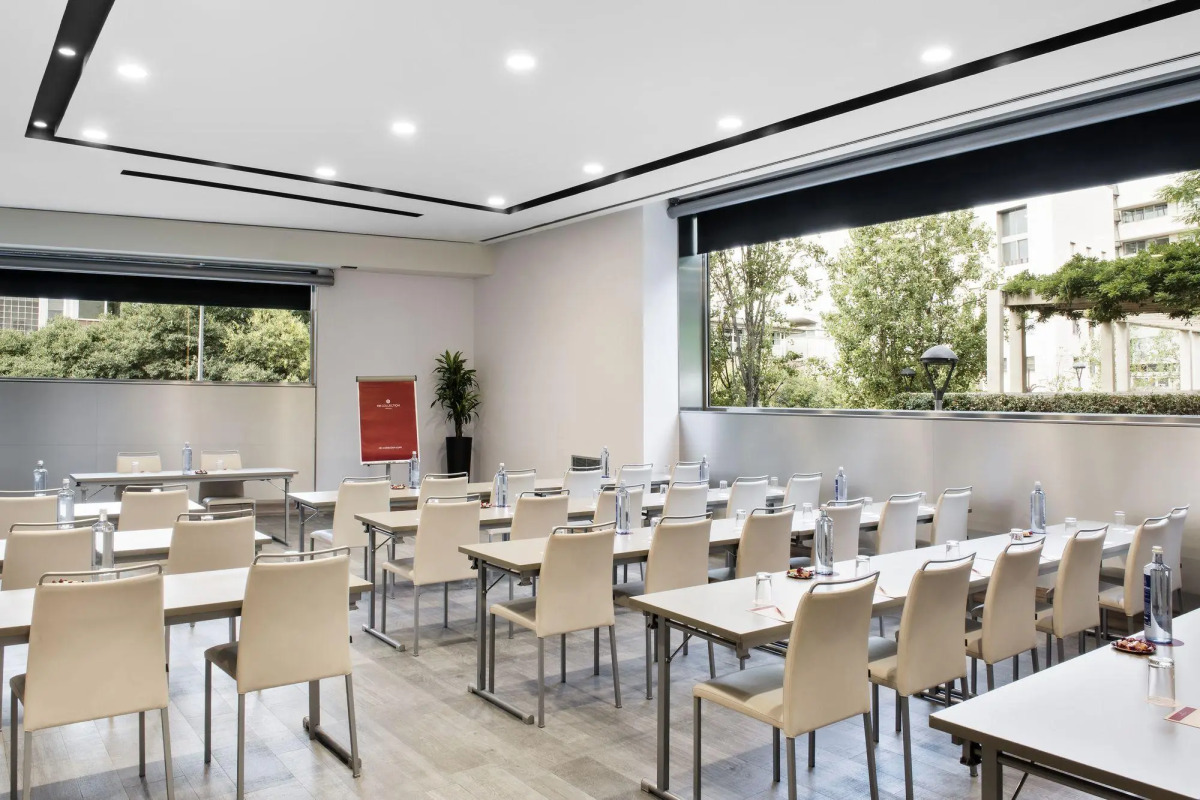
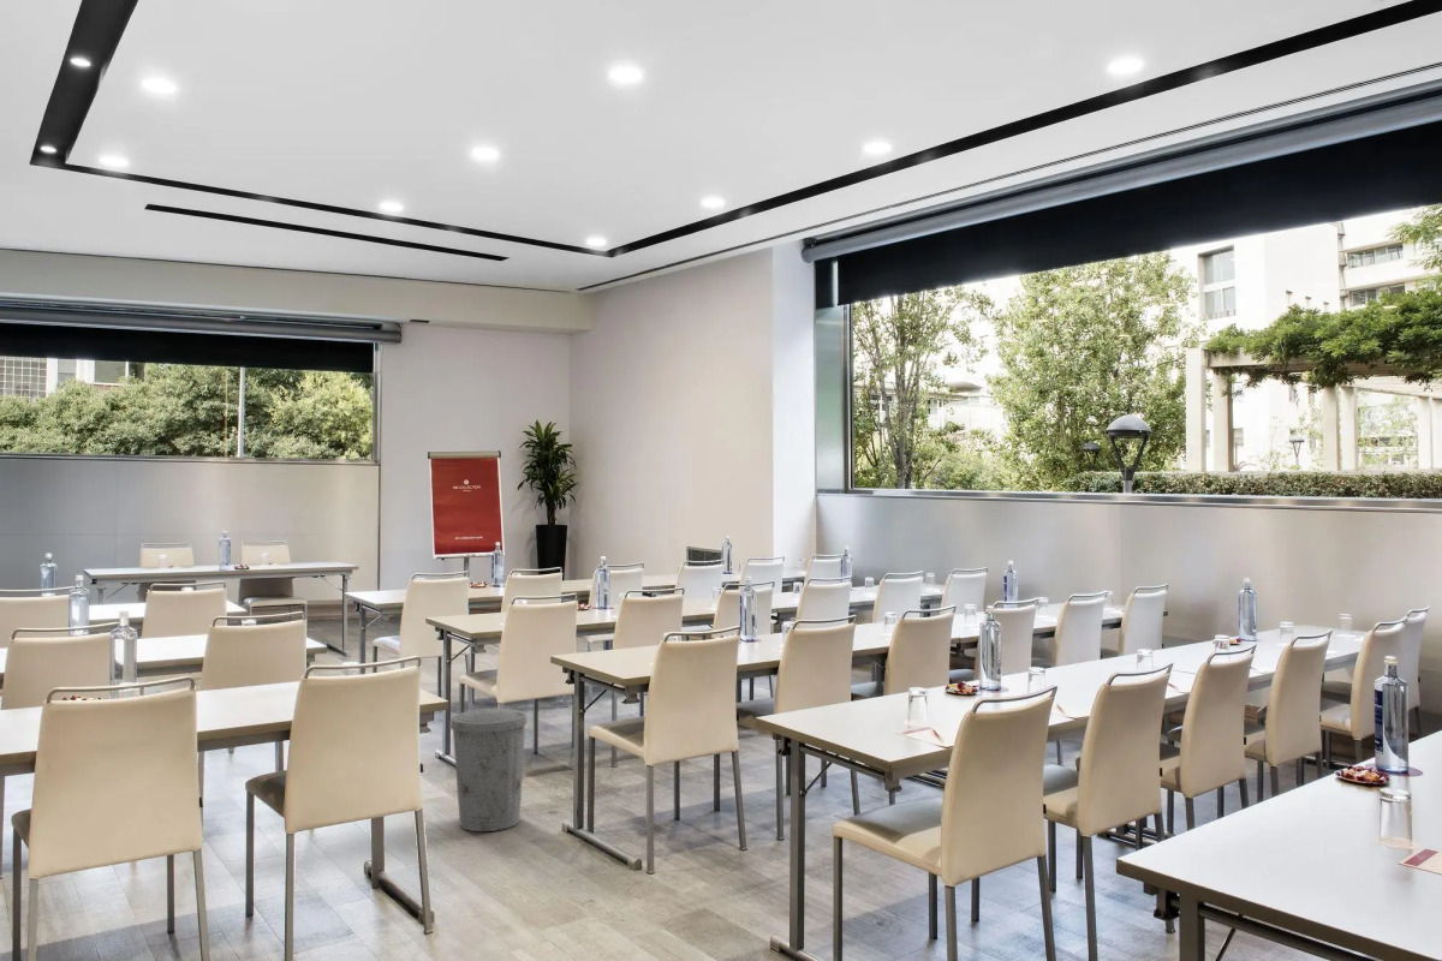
+ trash can (489, 766)
